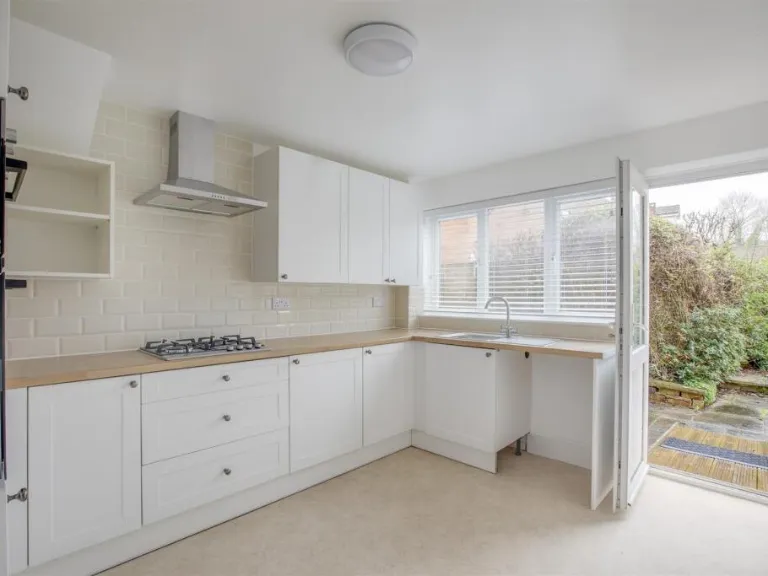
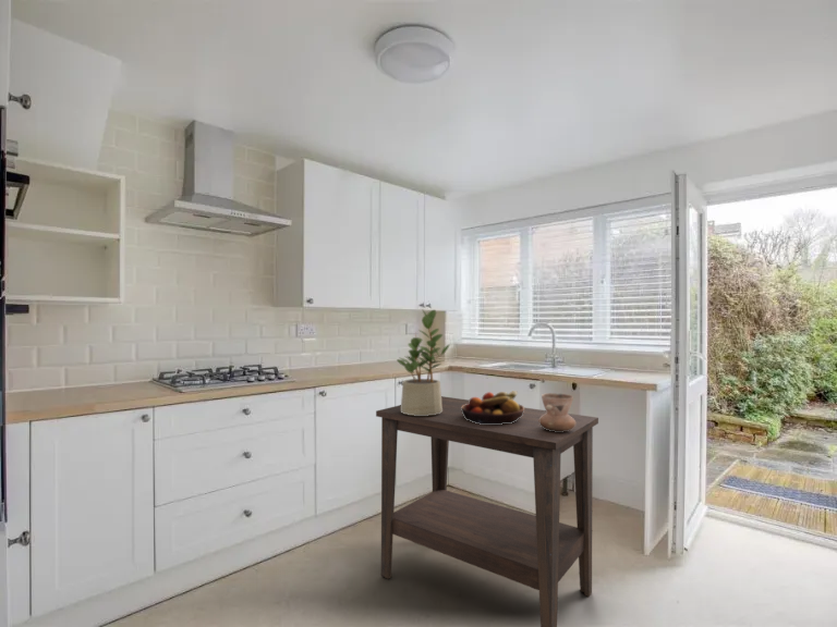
+ side table (483, 501)
+ potted plant (417, 359)
+ ceramic jug (557, 411)
+ fruit bowl (493, 404)
